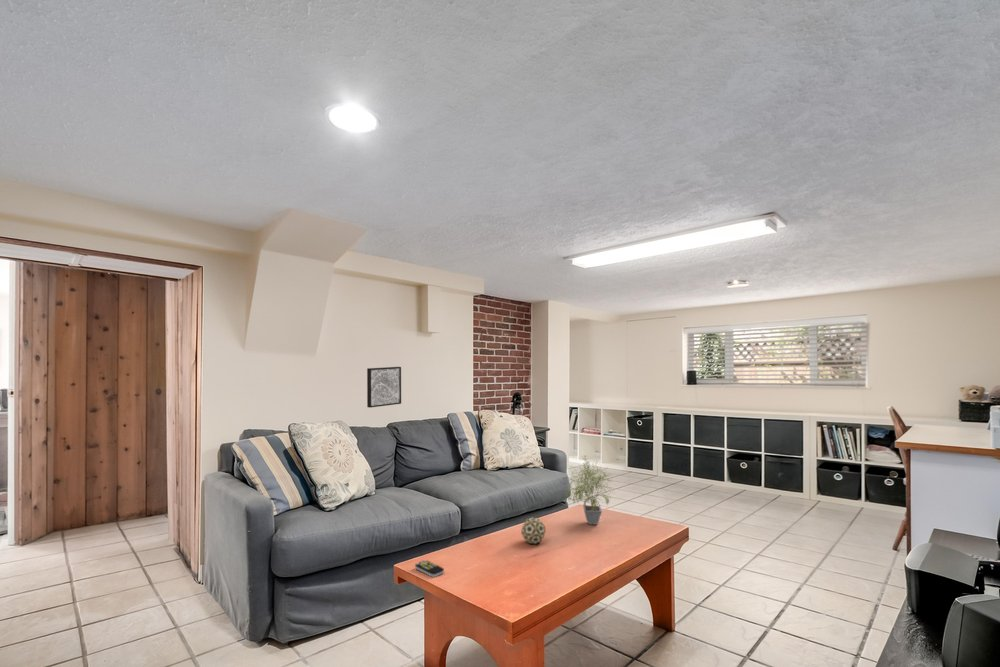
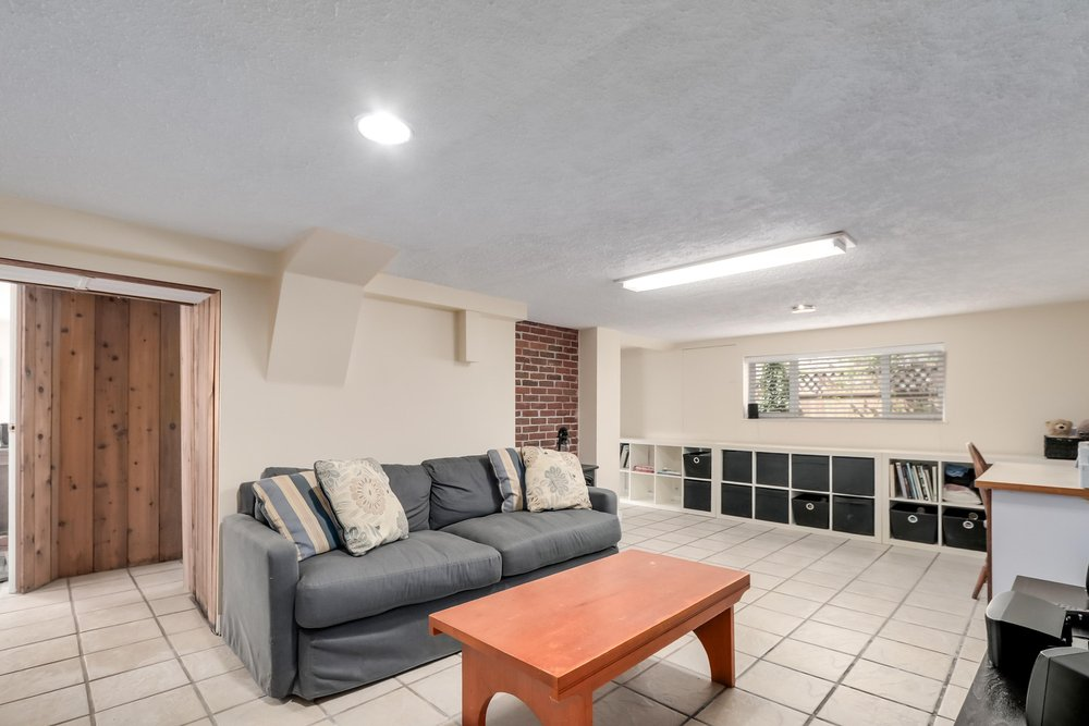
- decorative ball (533, 530)
- potted plant (588, 490)
- remote control (429, 568)
- wall art (384, 386)
